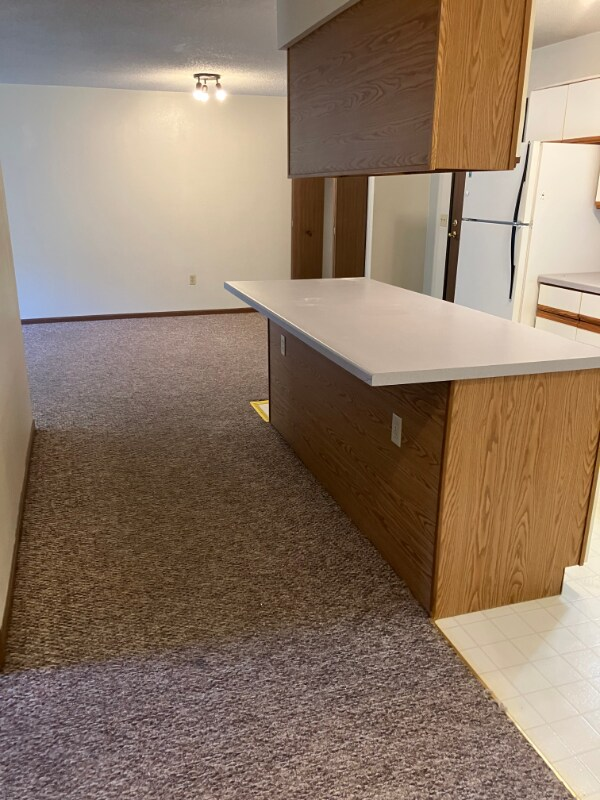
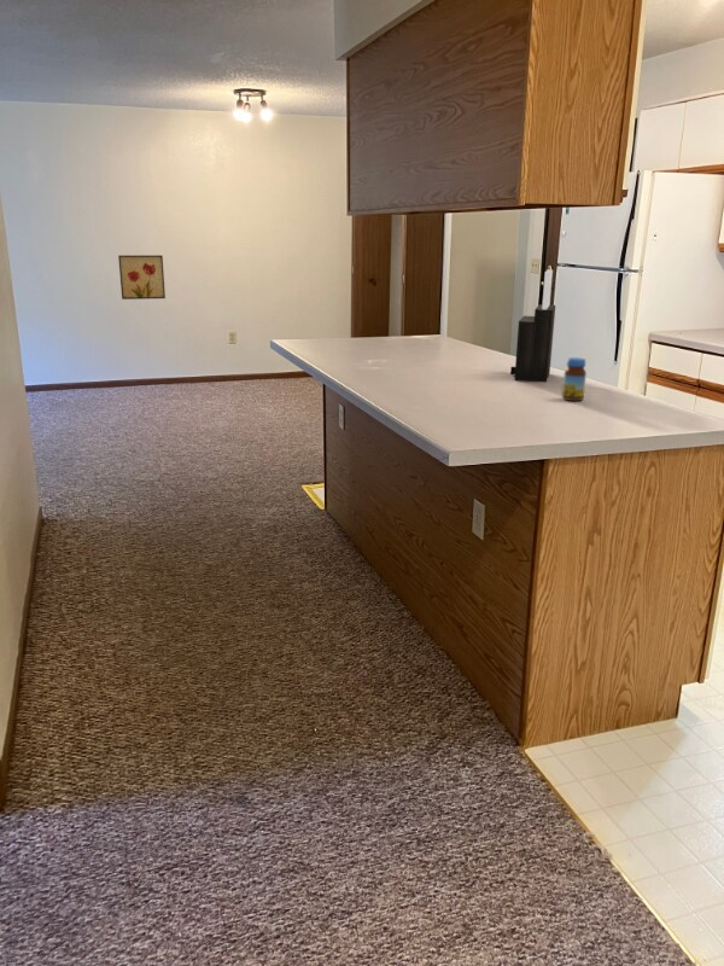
+ wall art (141, 277)
+ jar (574, 378)
+ knife block (532, 324)
